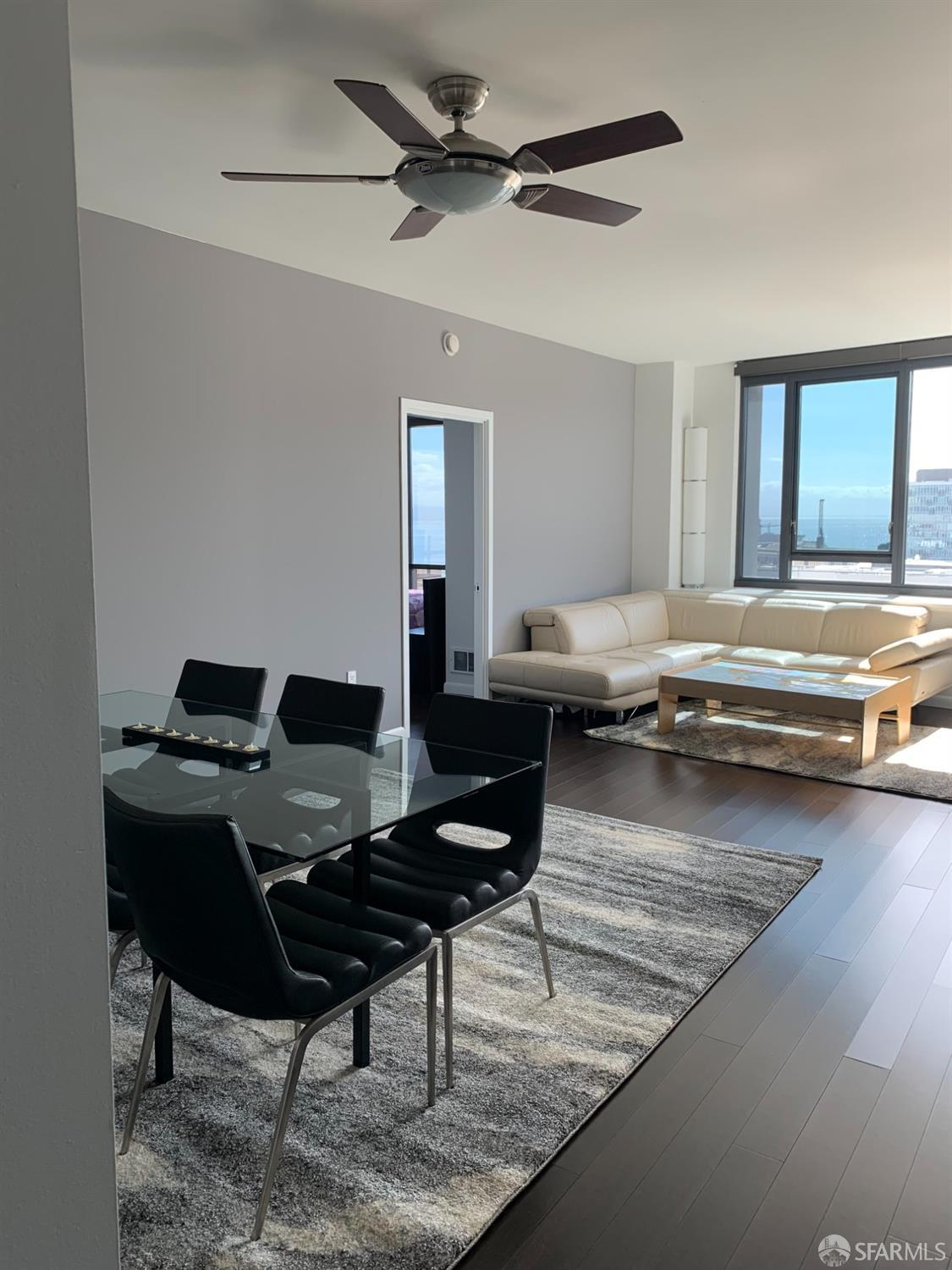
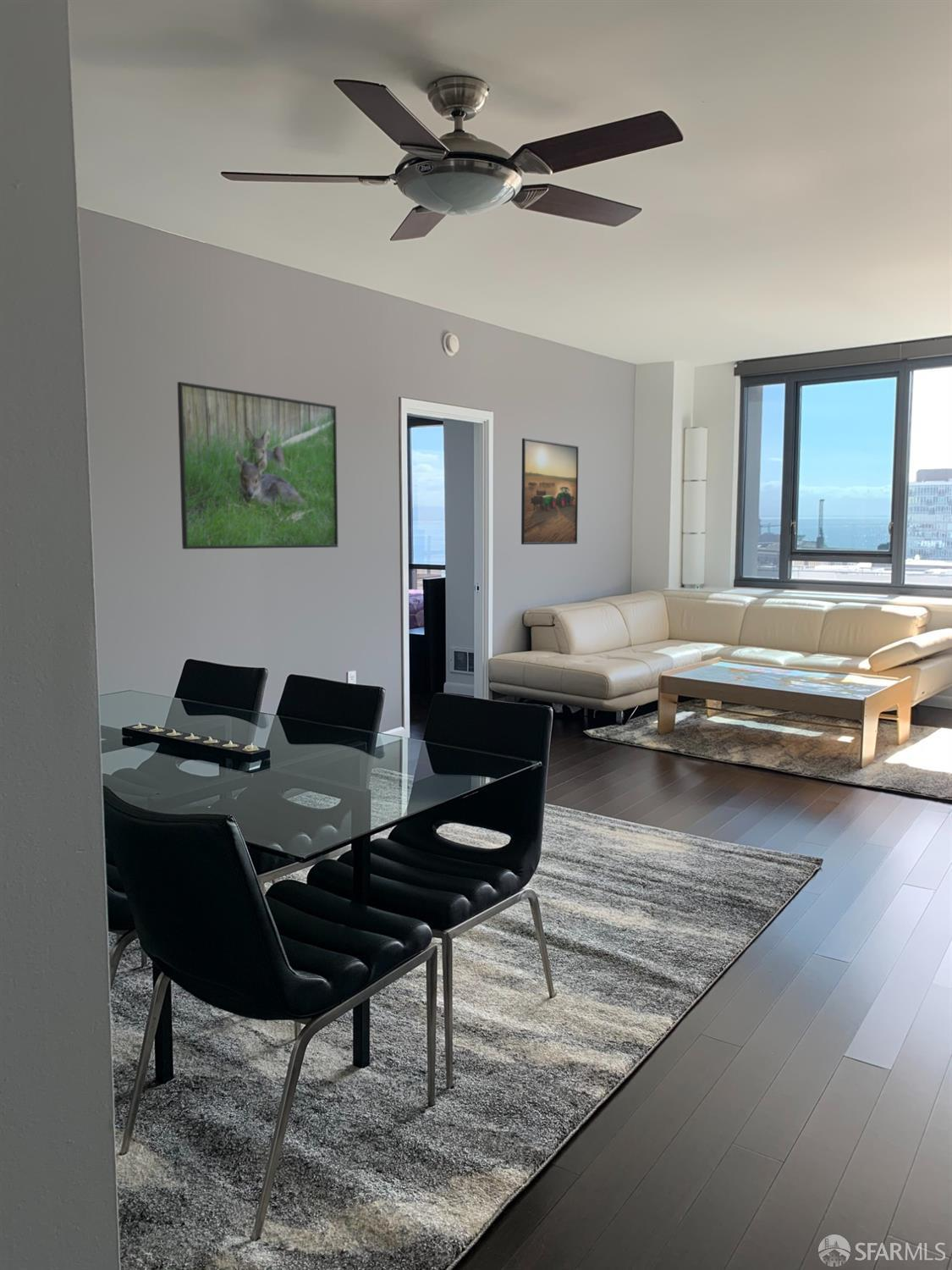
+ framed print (551, 494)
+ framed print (265, 472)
